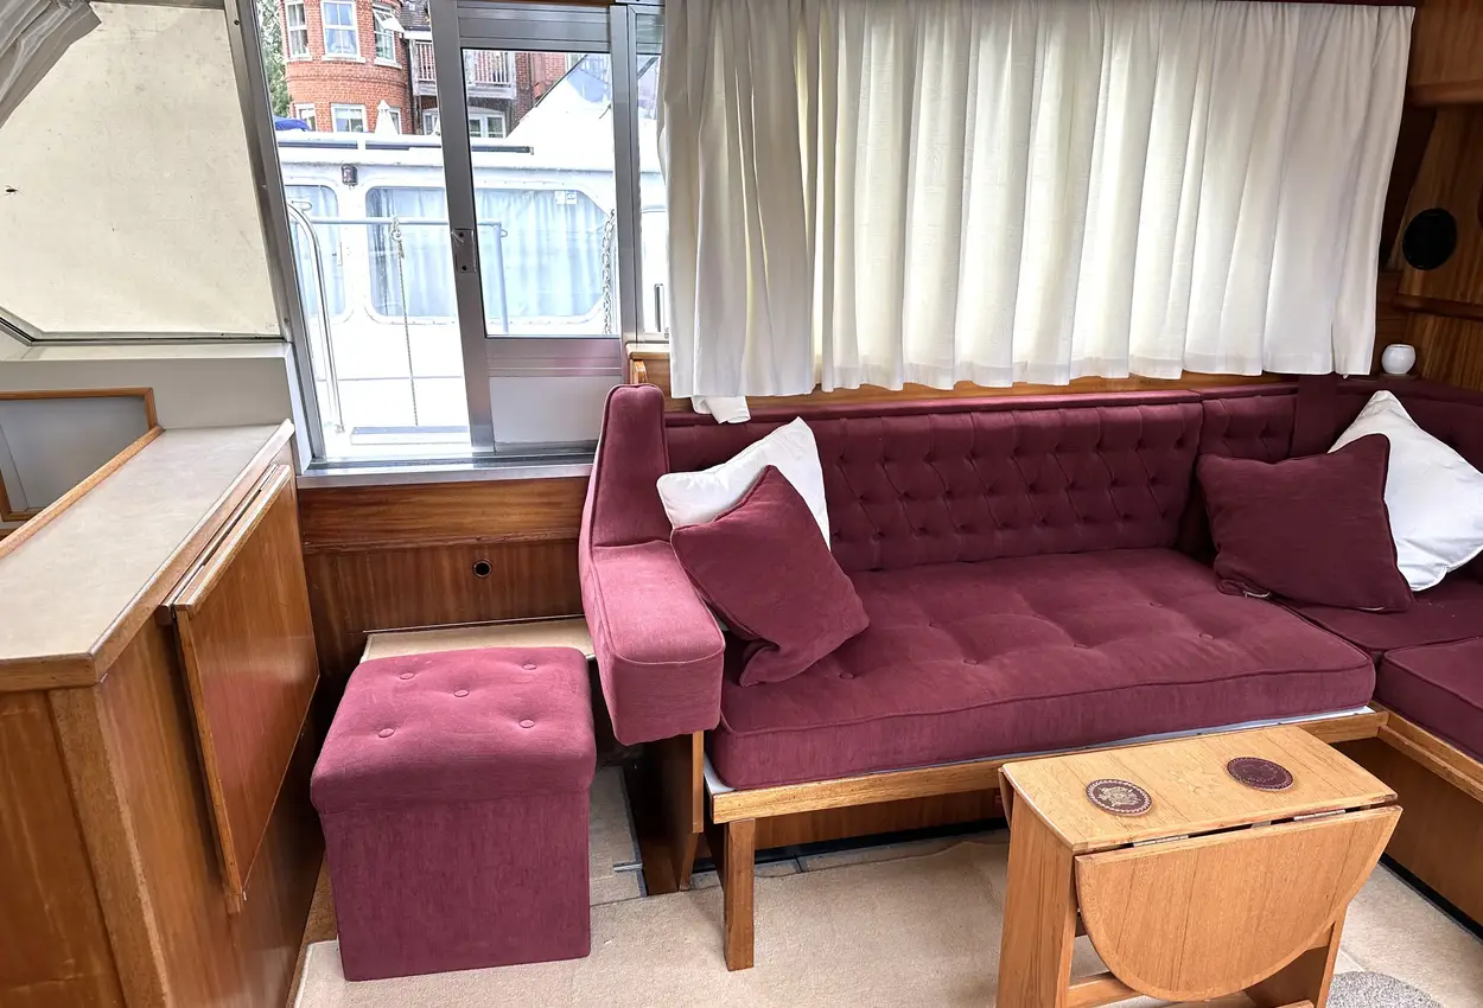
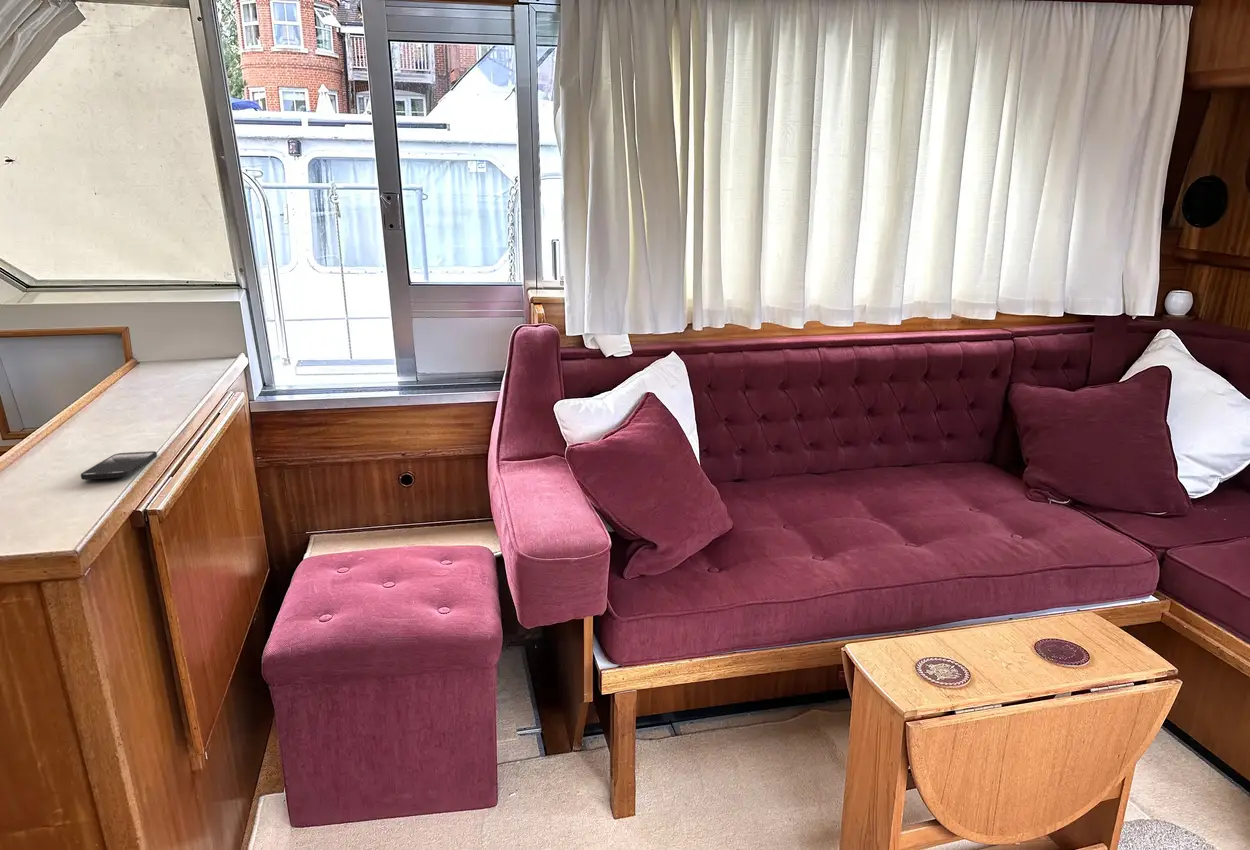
+ smartphone (120, 464)
